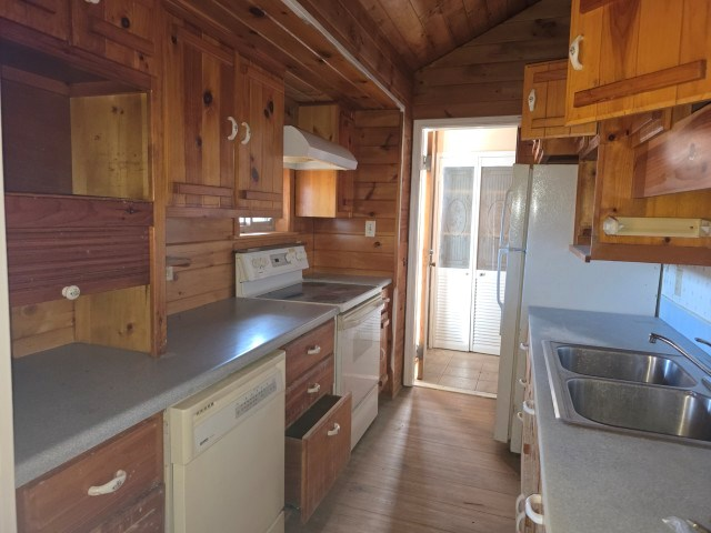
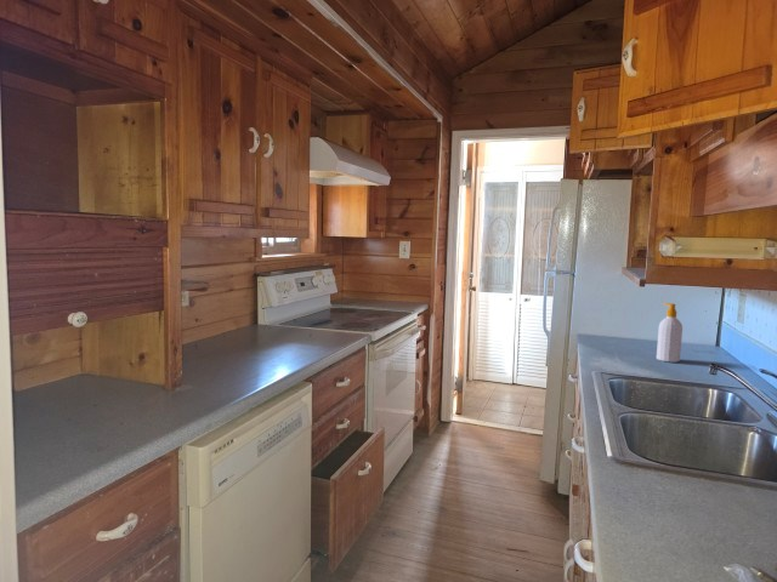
+ soap bottle (669, 331)
